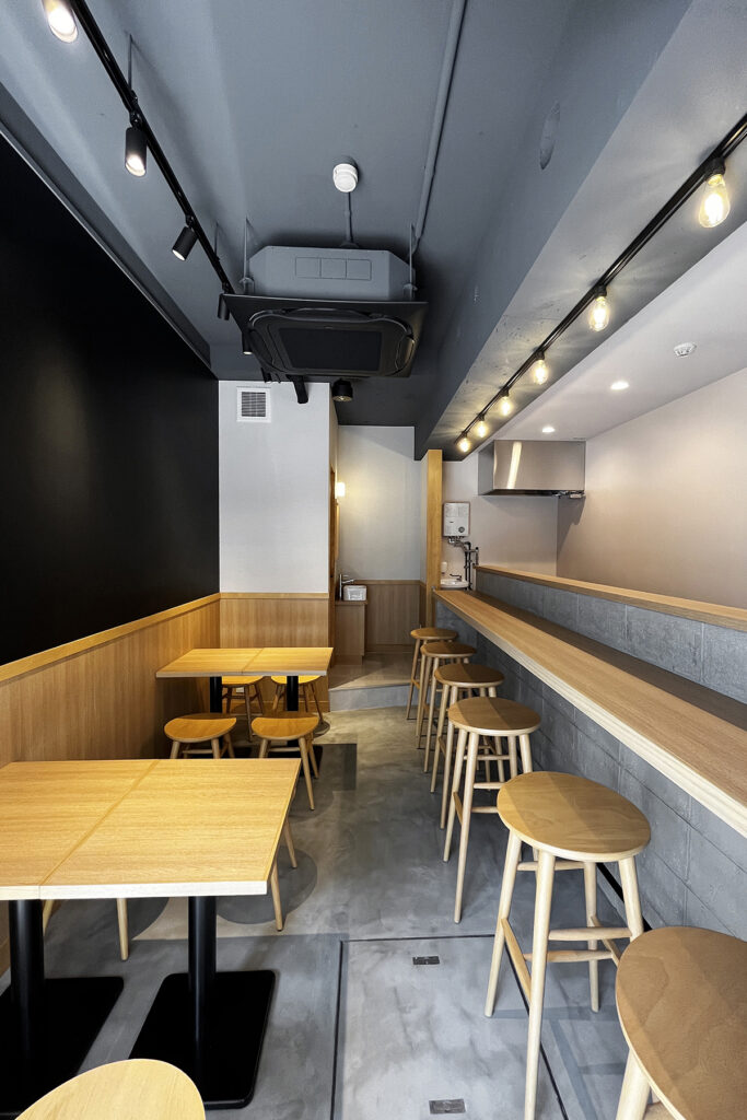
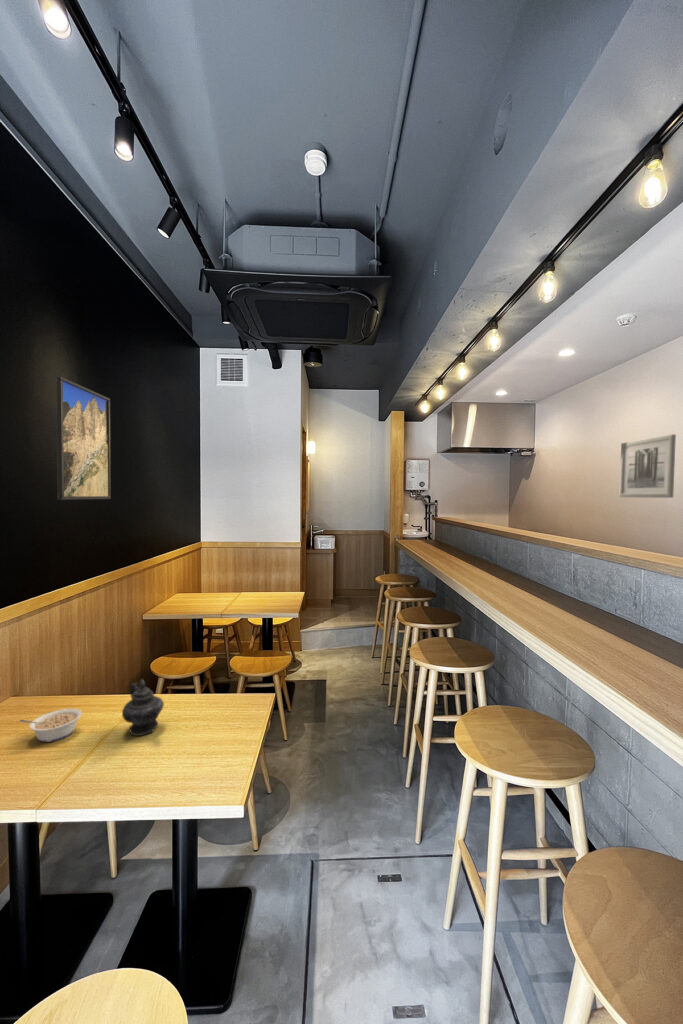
+ legume (54, 725)
+ teapot (144, 705)
+ wall art (645, 468)
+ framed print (86, 444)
